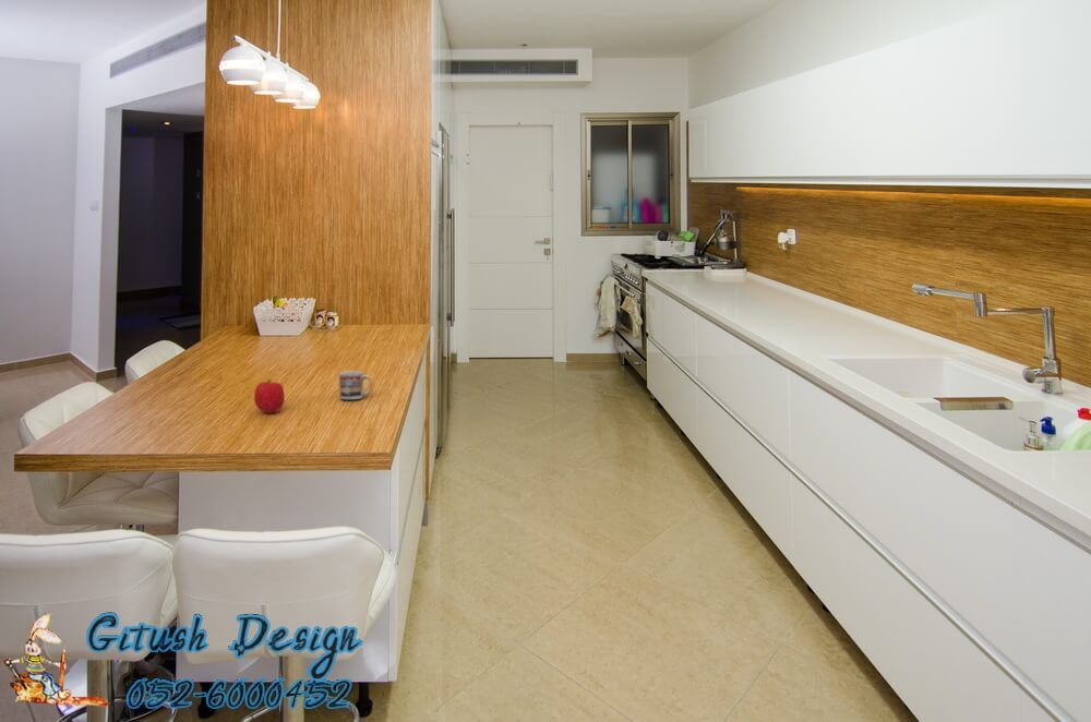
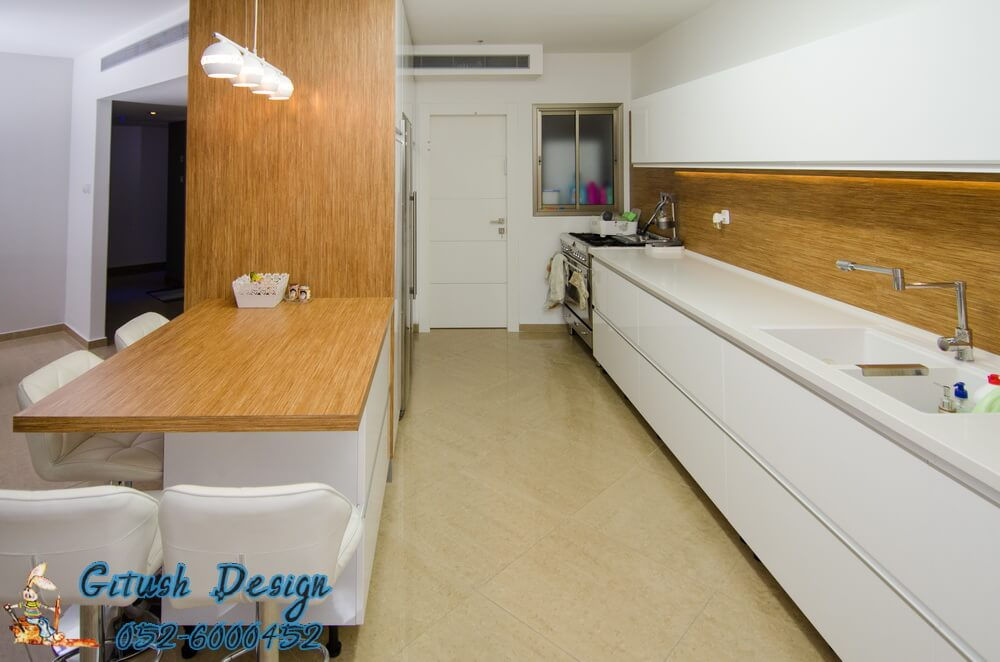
- cup (356, 385)
- fruit (268, 395)
